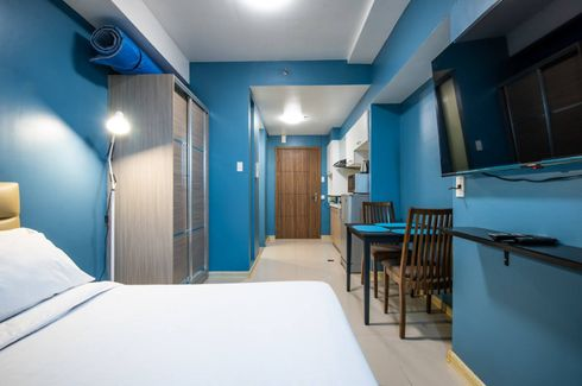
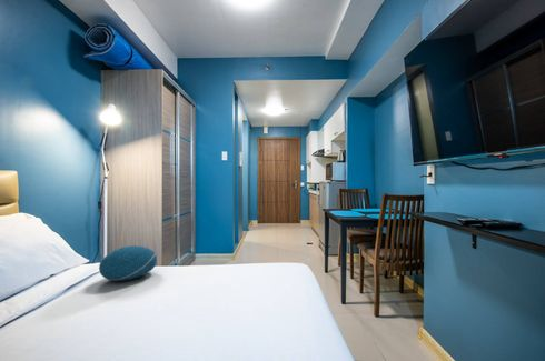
+ cushion (129, 261)
